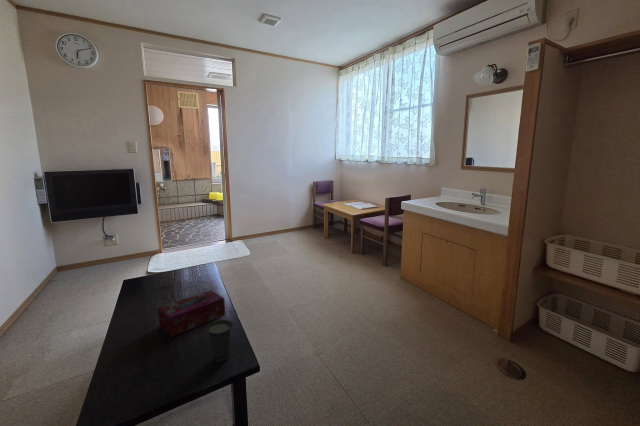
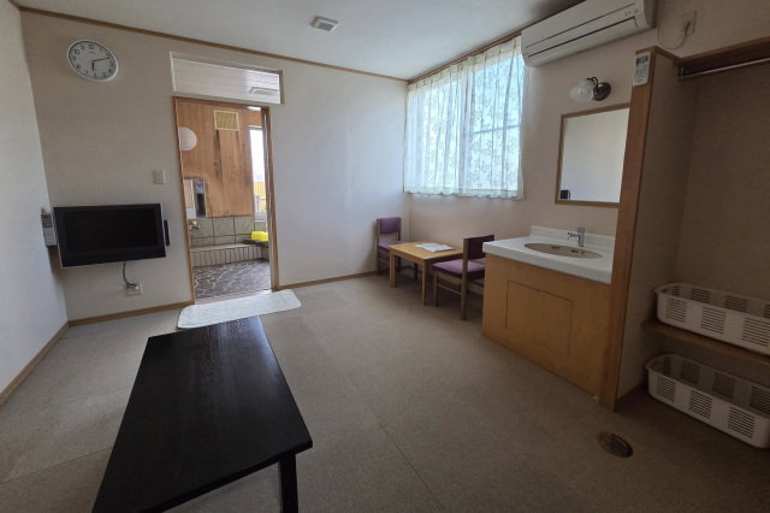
- tissue box (192, 311)
- cup (220, 342)
